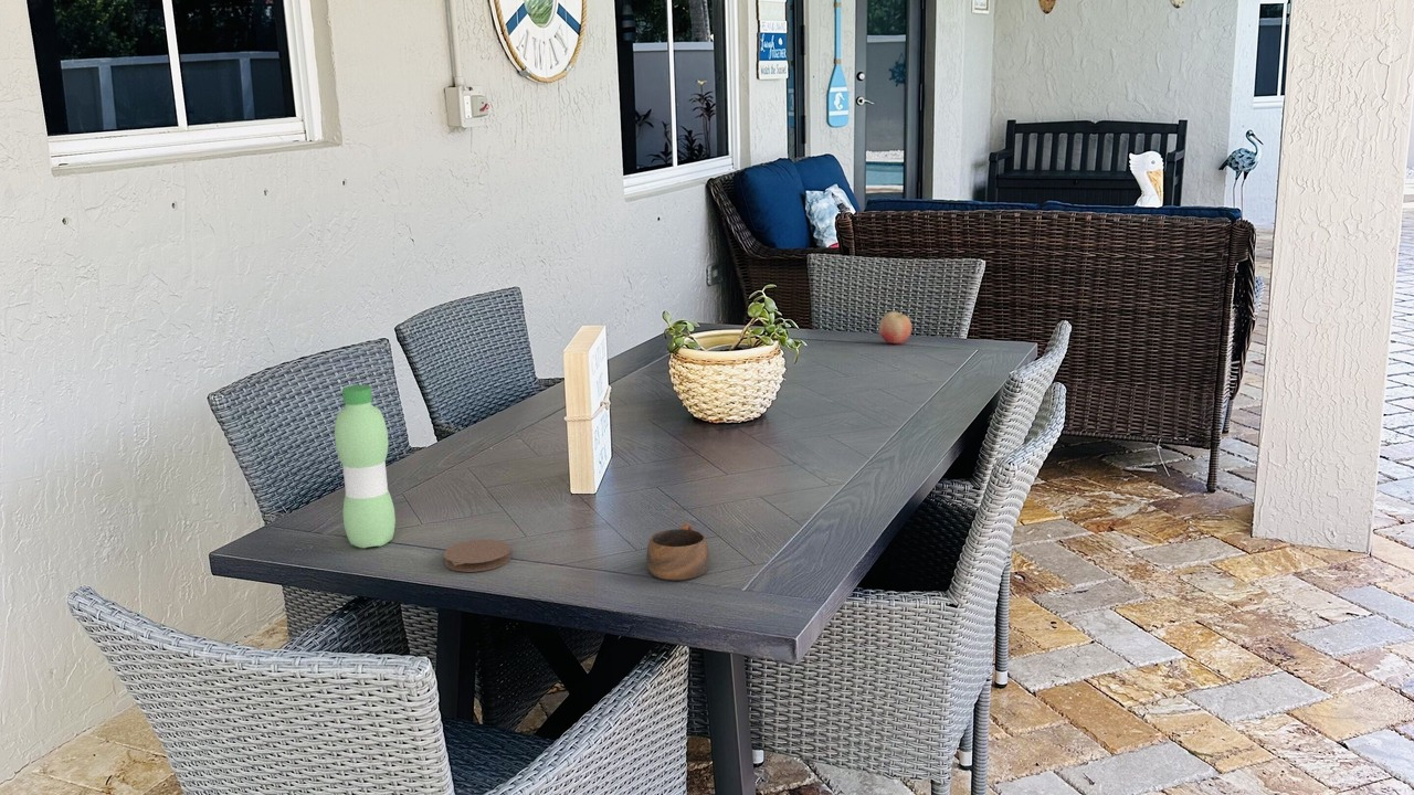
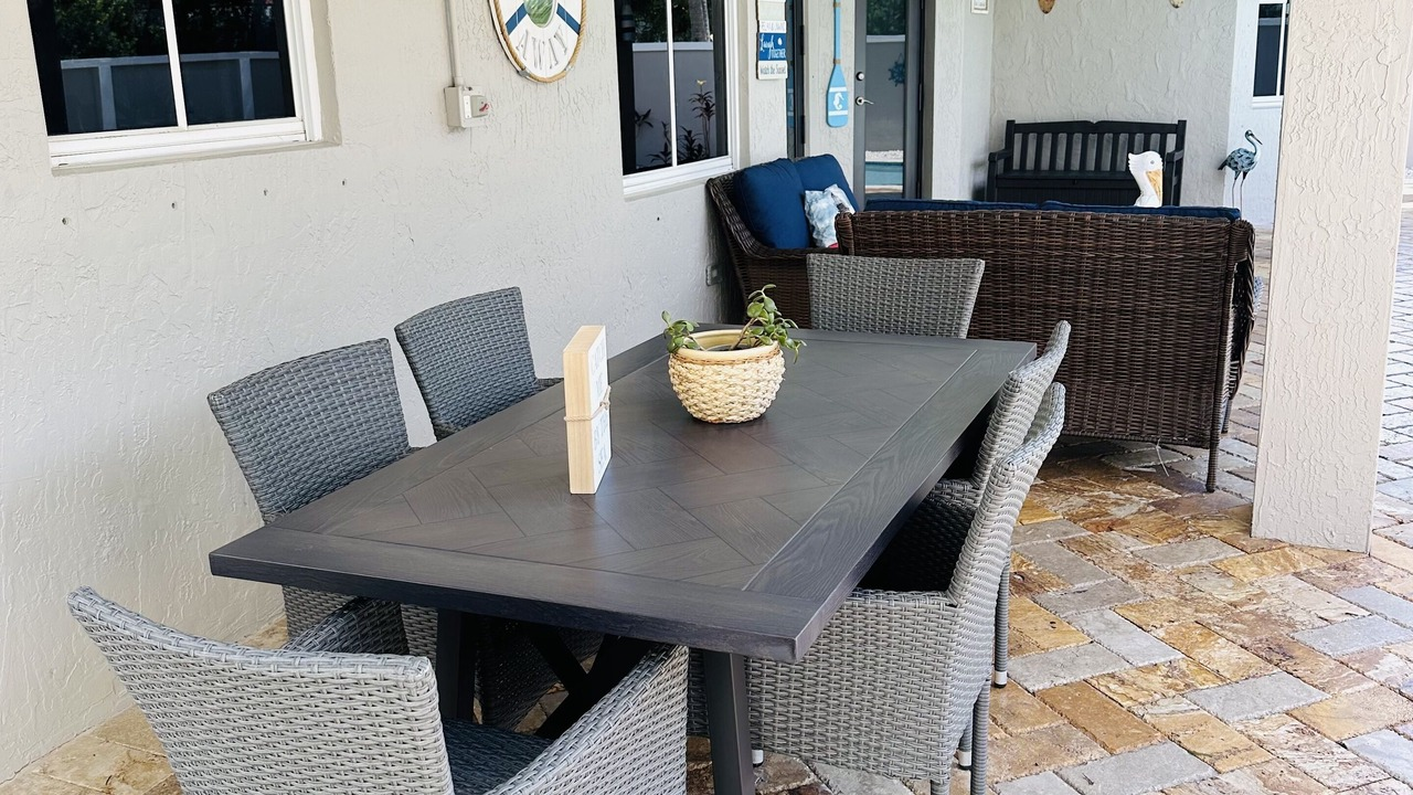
- fruit (895, 327)
- coaster (477, 554)
- water bottle (363, 466)
- cup (682, 550)
